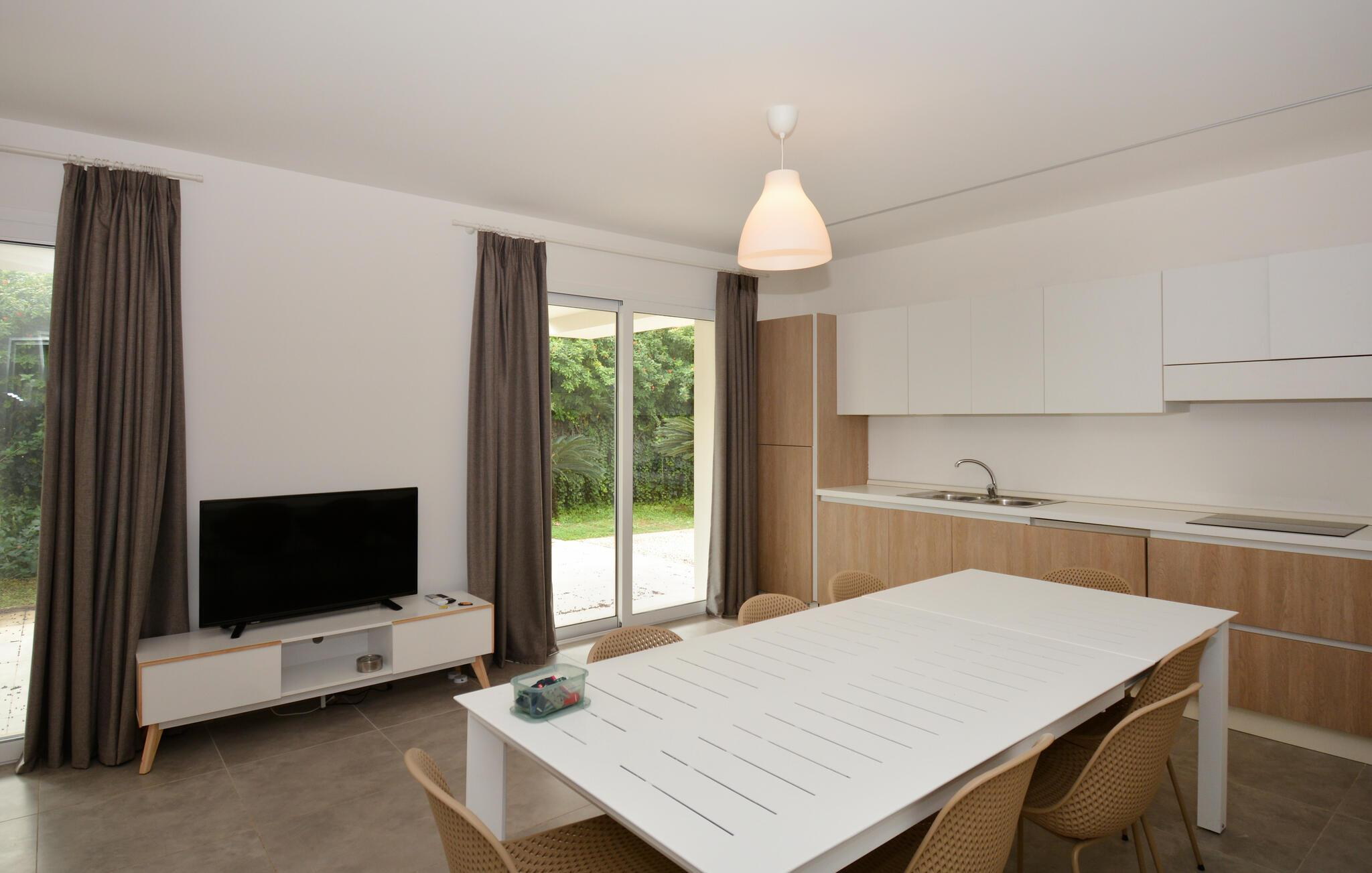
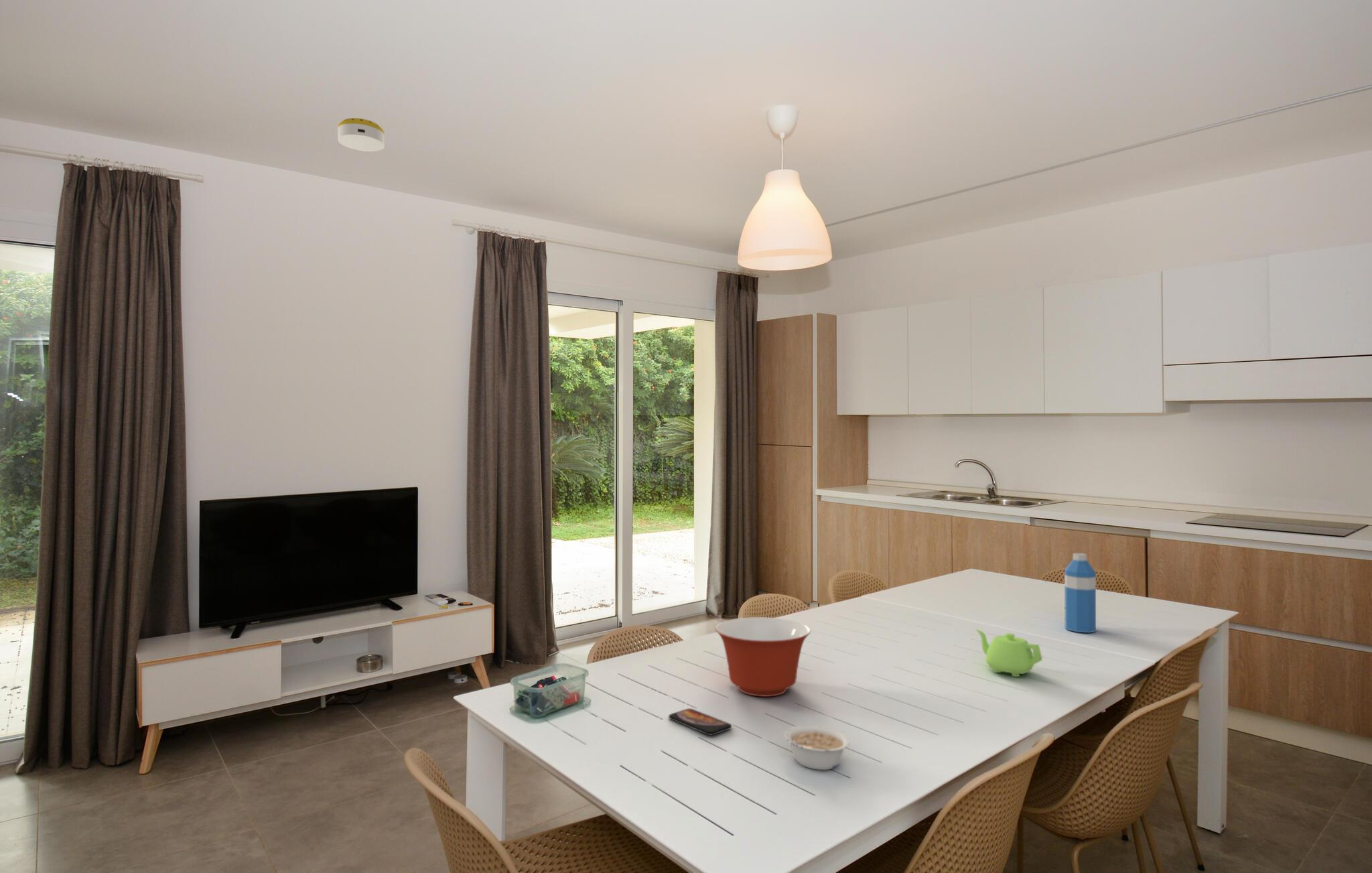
+ legume (819, 747)
+ smartphone (699, 721)
+ smoke detector (361, 134)
+ teapot (1008, 652)
+ water bottle (1080, 592)
+ mixing bowl (762, 658)
